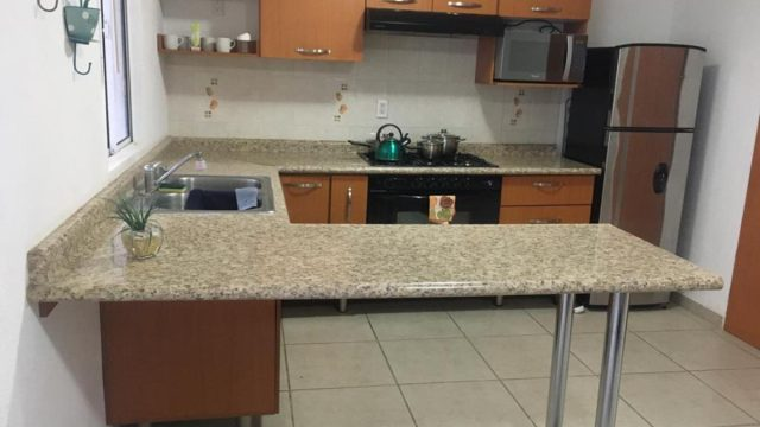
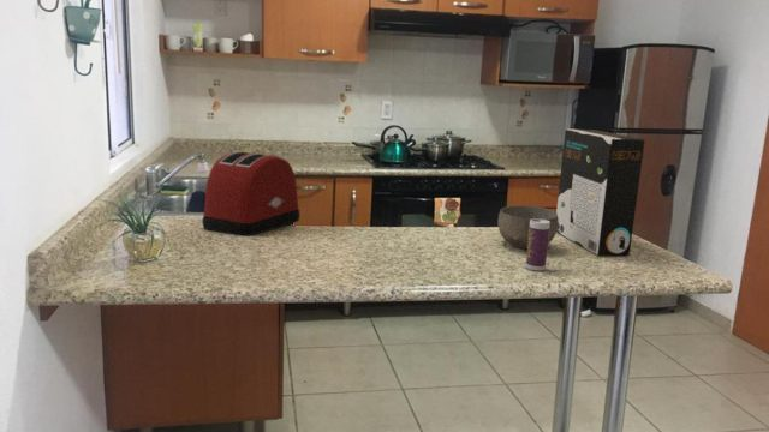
+ beverage can (537, 244)
+ cereal box (595, 188)
+ toaster (252, 188)
+ bowl (526, 228)
